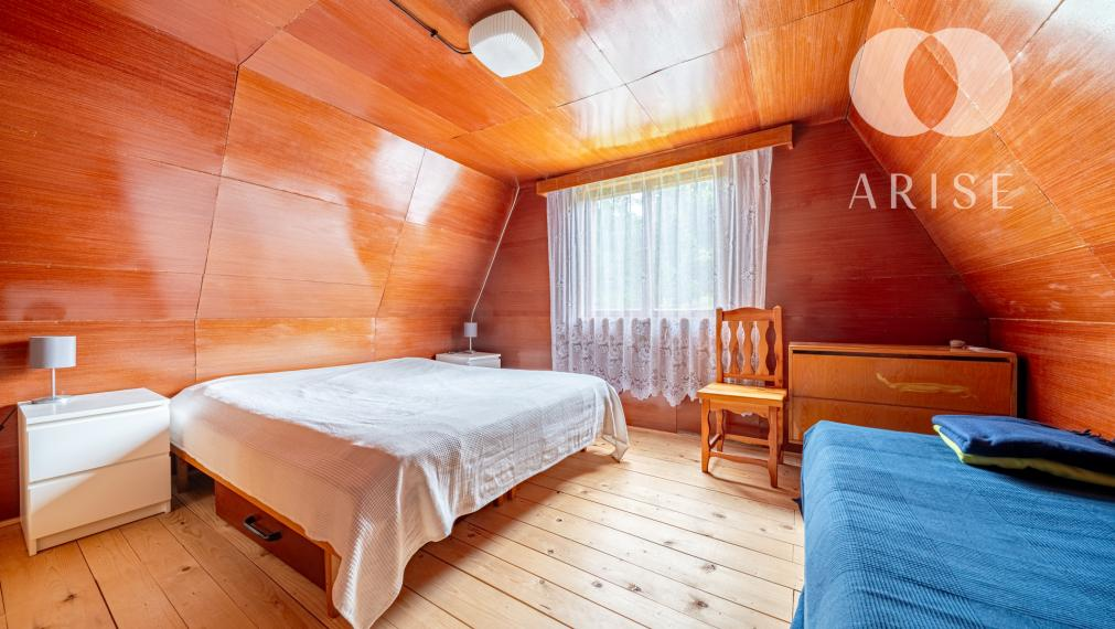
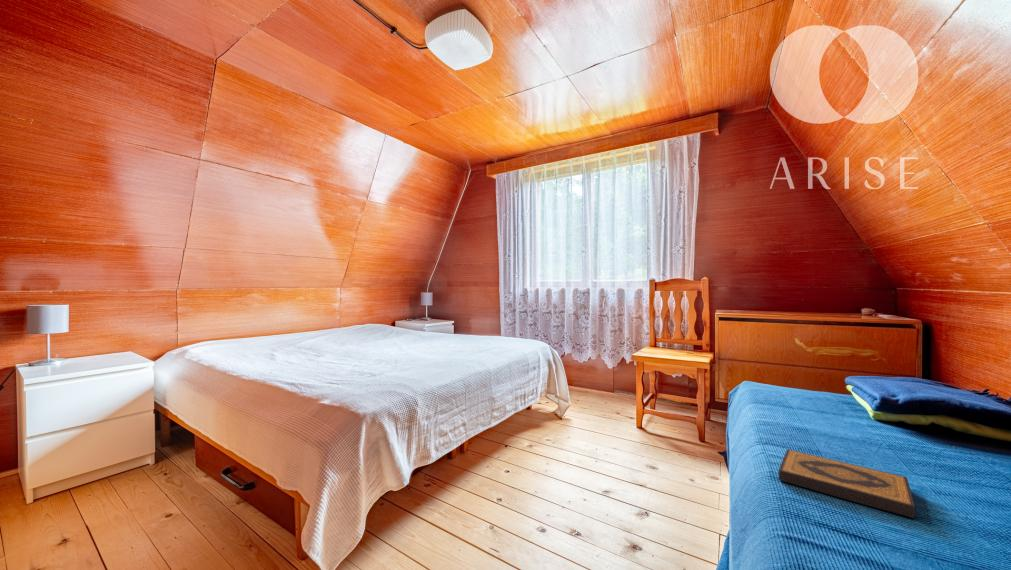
+ hardback book (841, 479)
